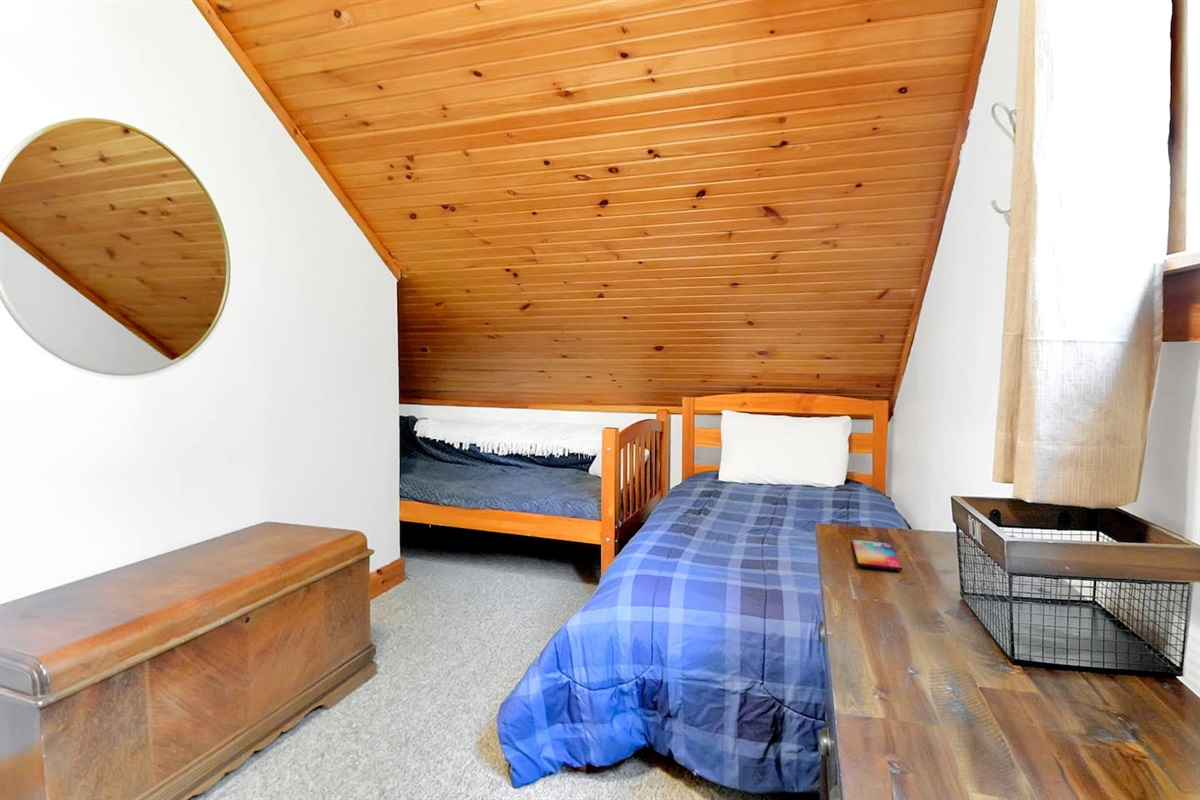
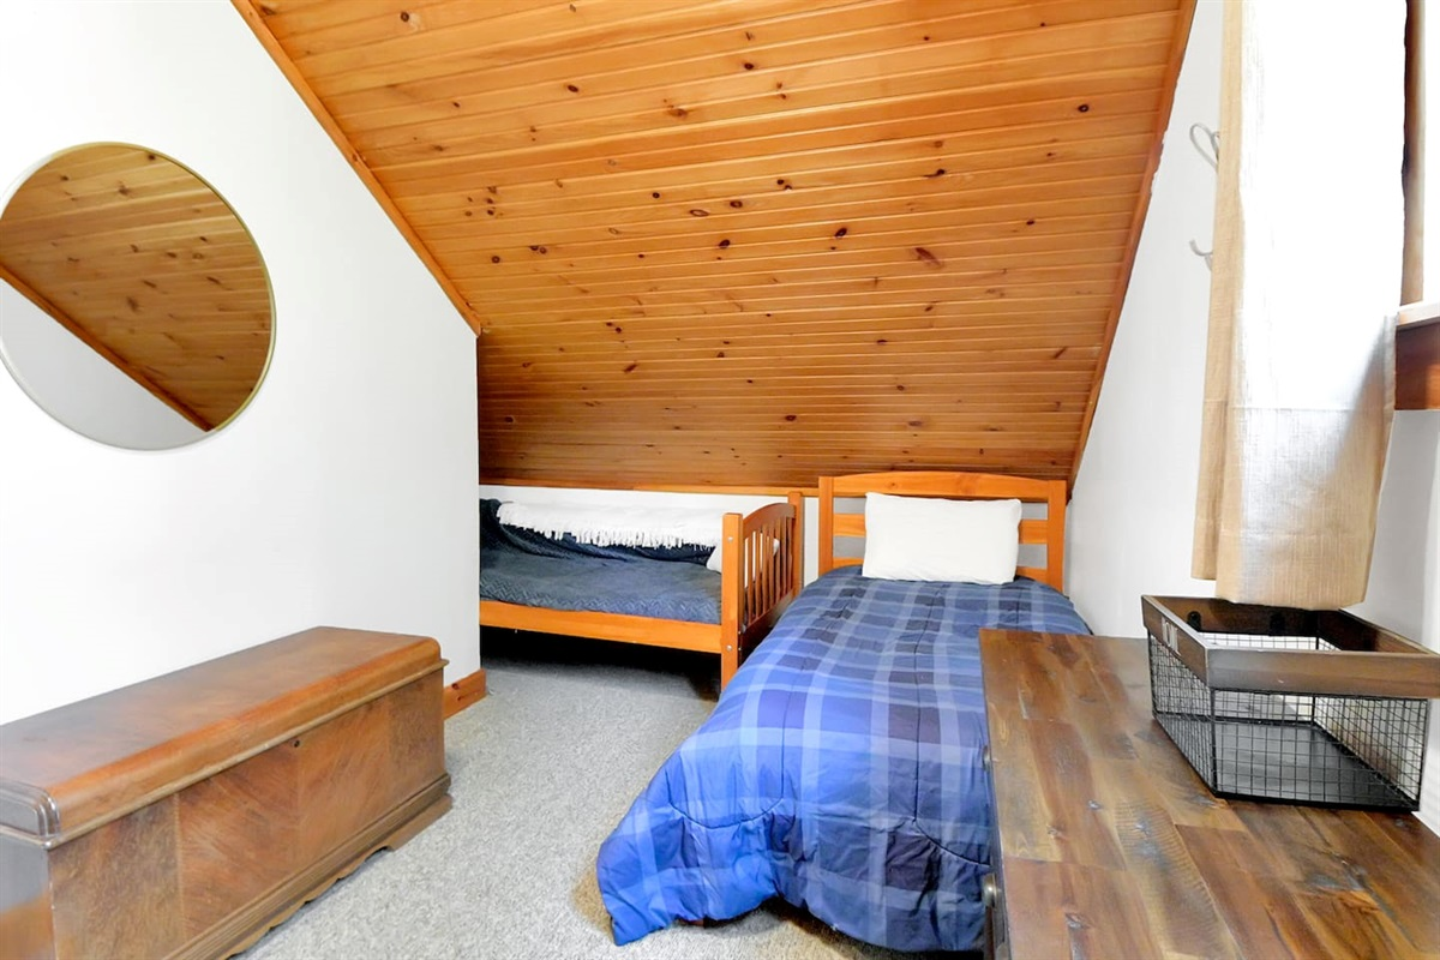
- smartphone (875, 554)
